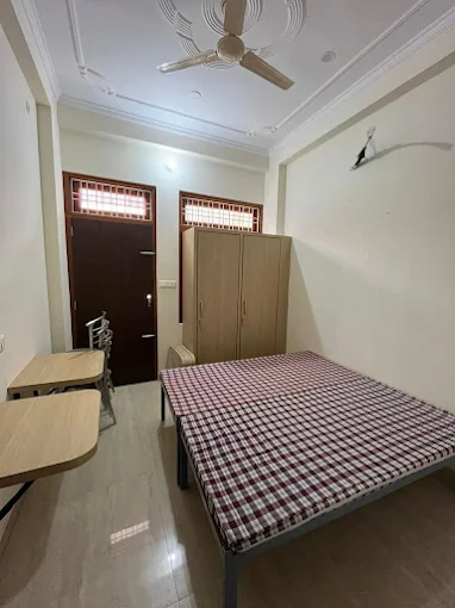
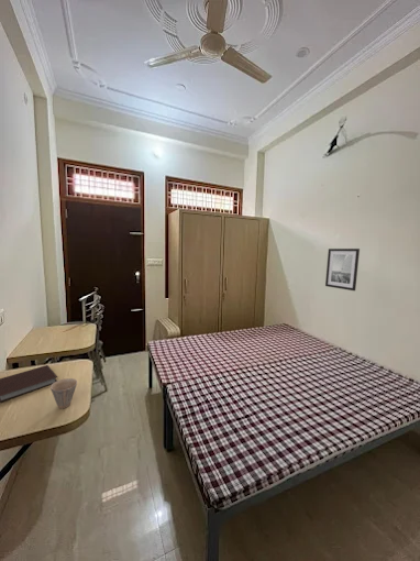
+ wall art (341, 268)
+ notebook (25, 381)
+ cup (64, 394)
